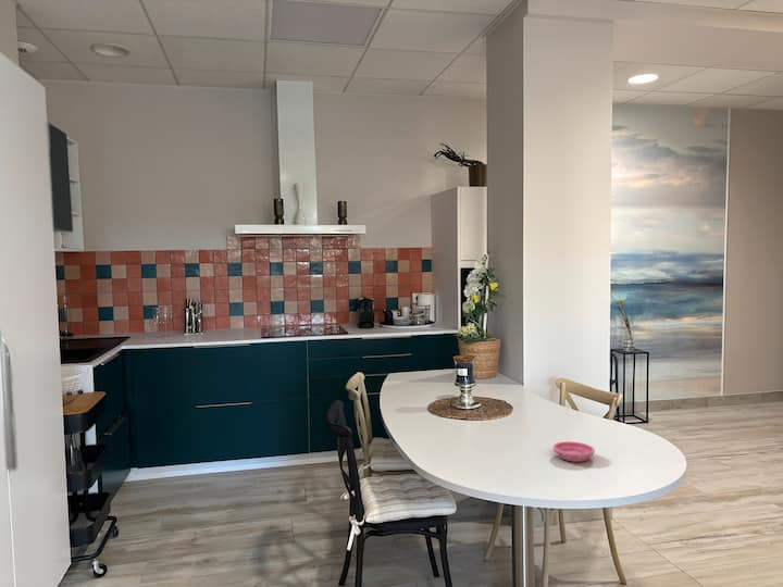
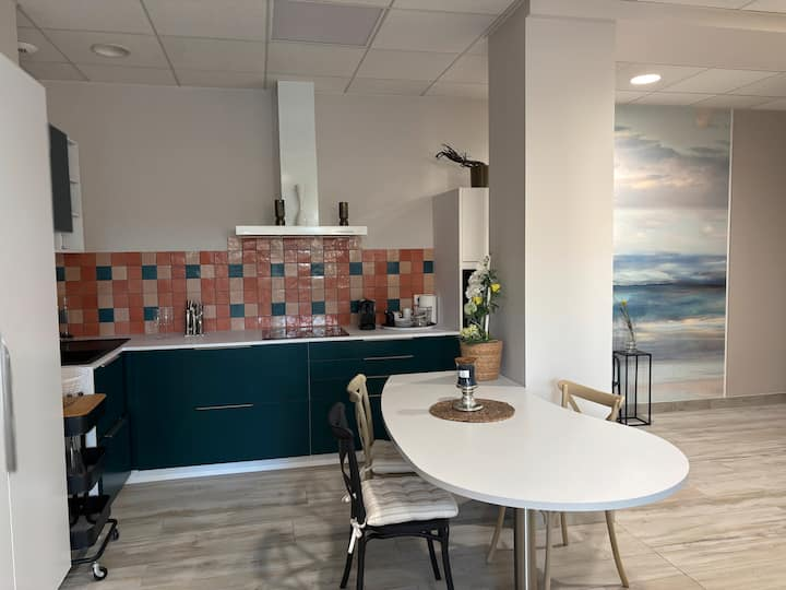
- saucer (573, 451)
